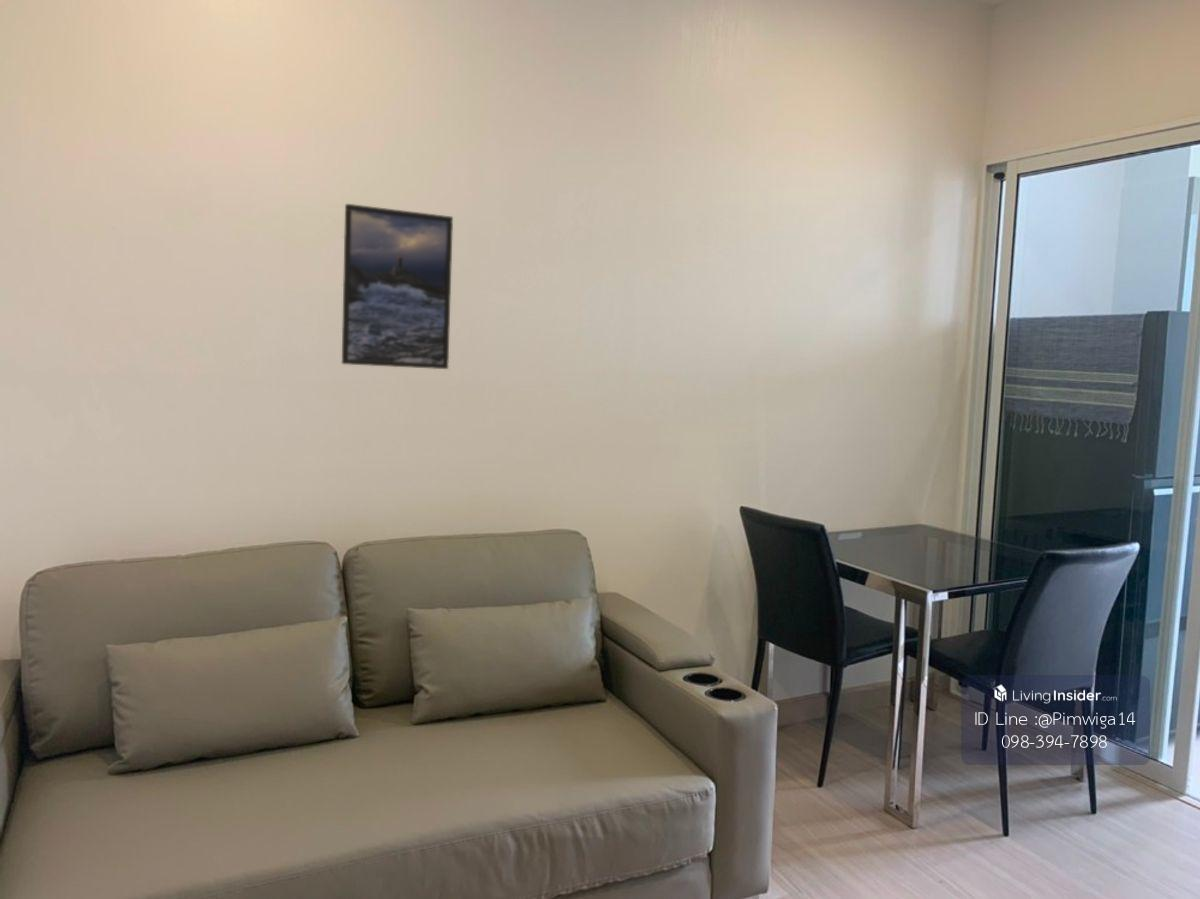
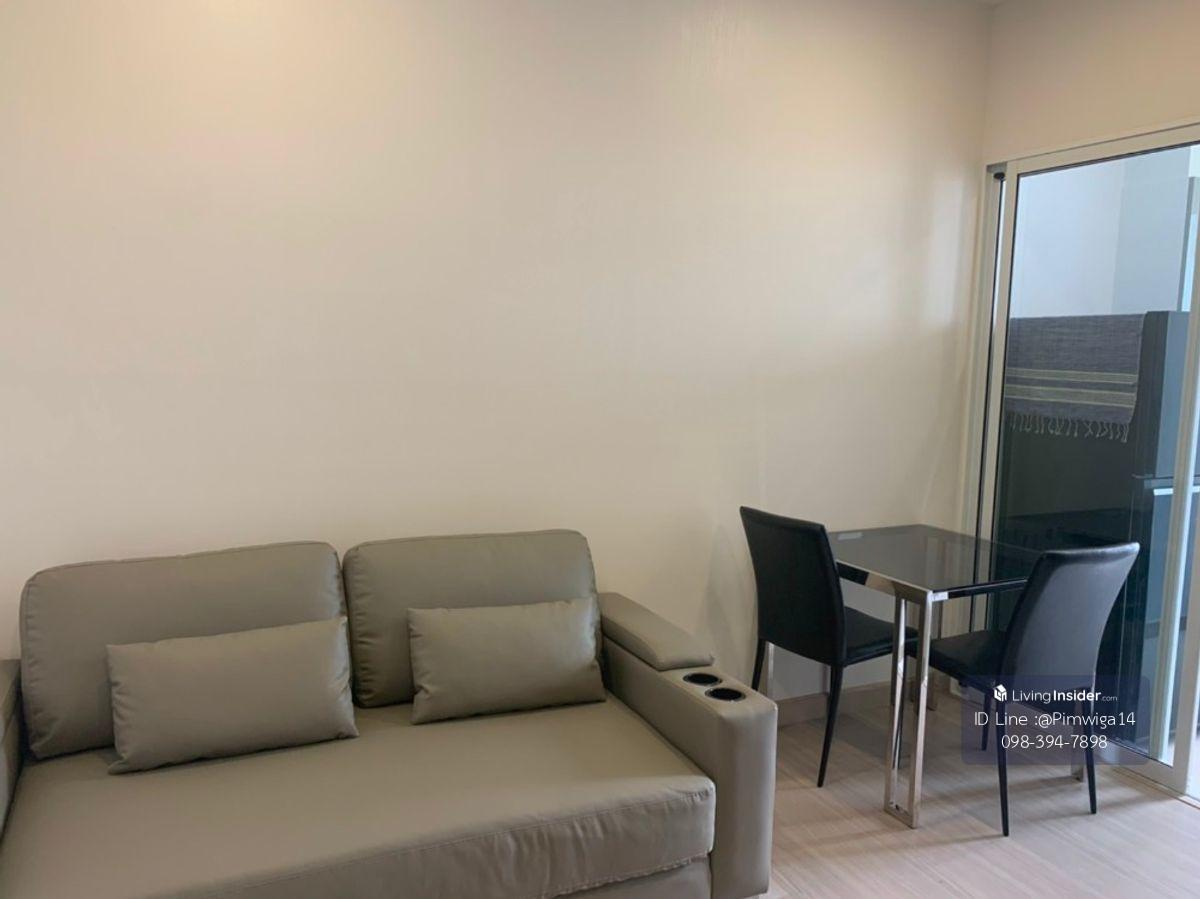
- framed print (398, 289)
